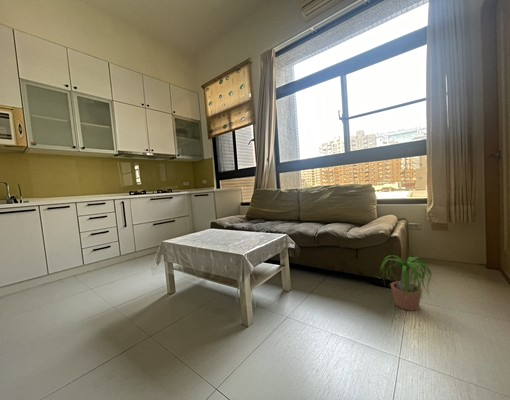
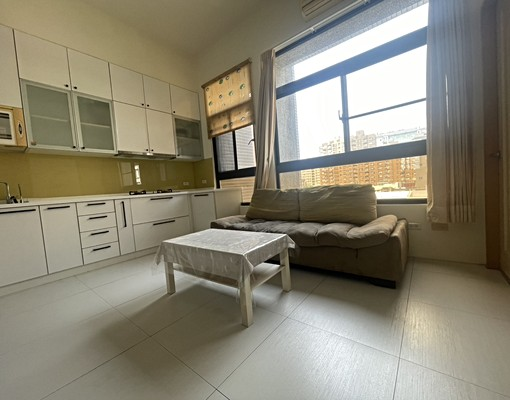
- potted plant (412, 283)
